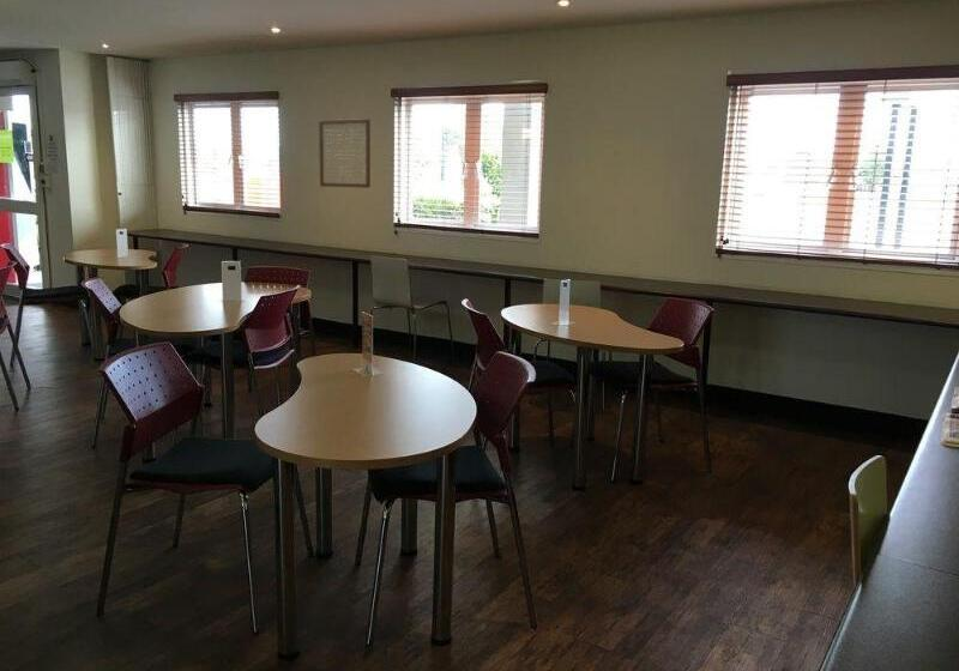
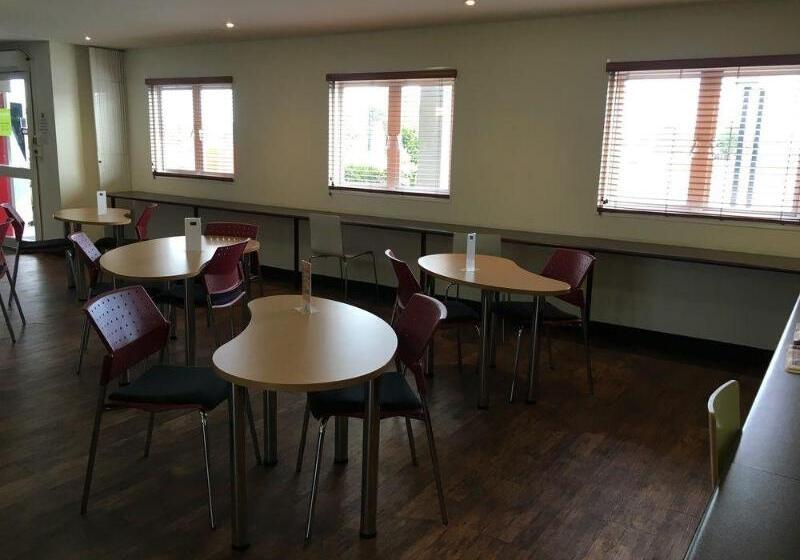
- wall art (344, 151)
